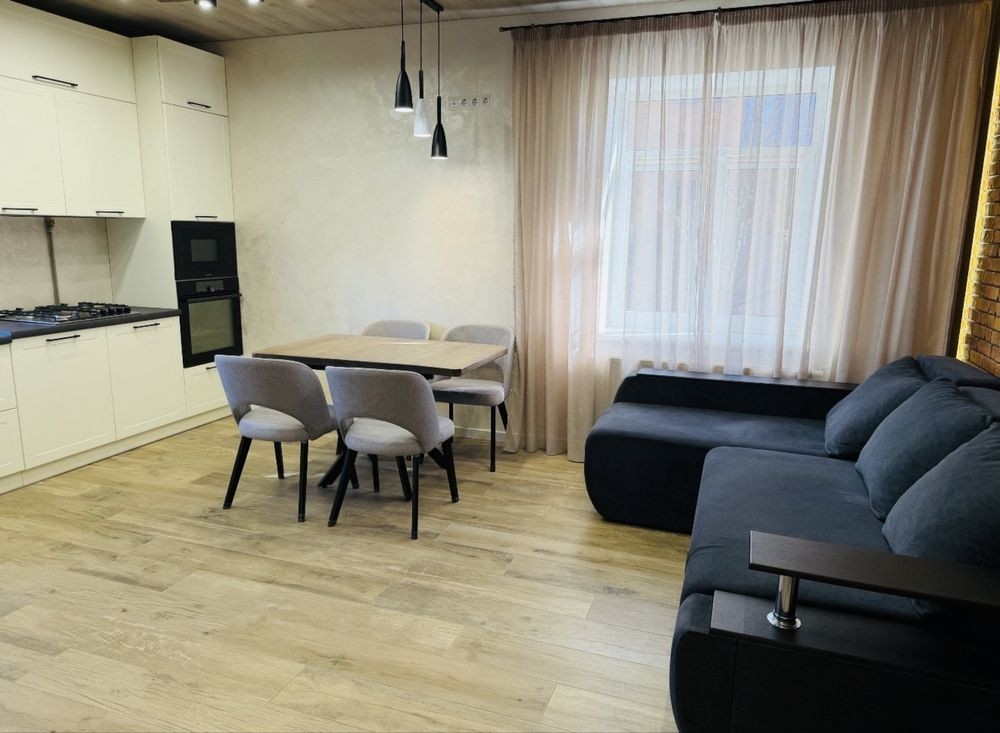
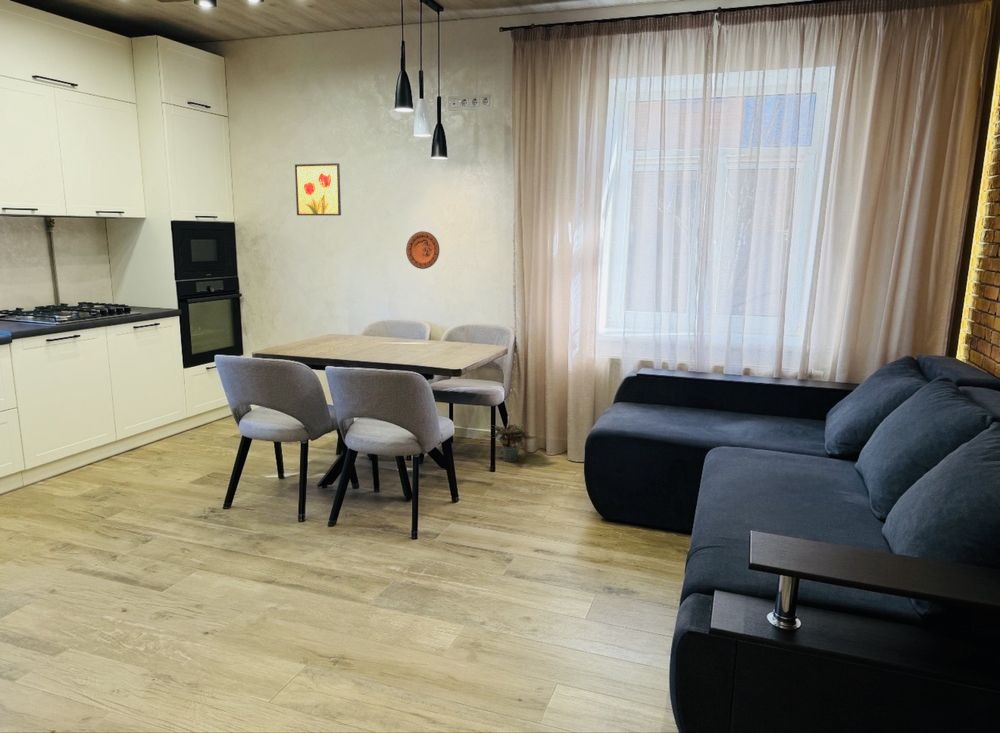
+ decorative plate (422, 250)
+ potted plant (510, 442)
+ wall art (318, 189)
